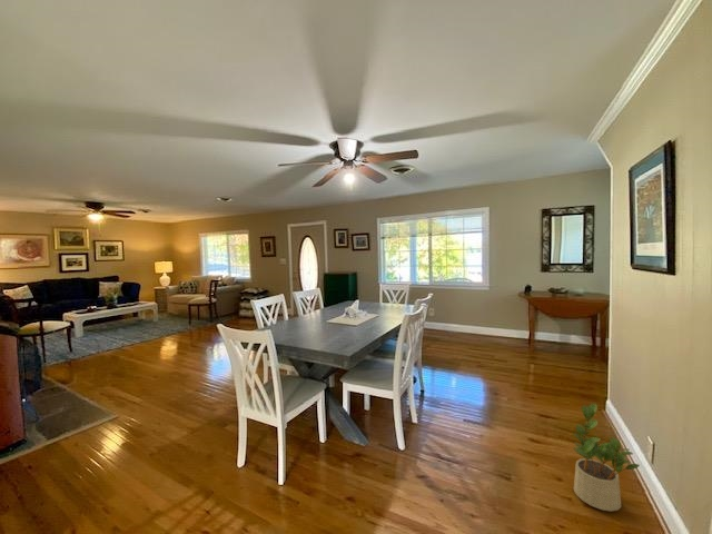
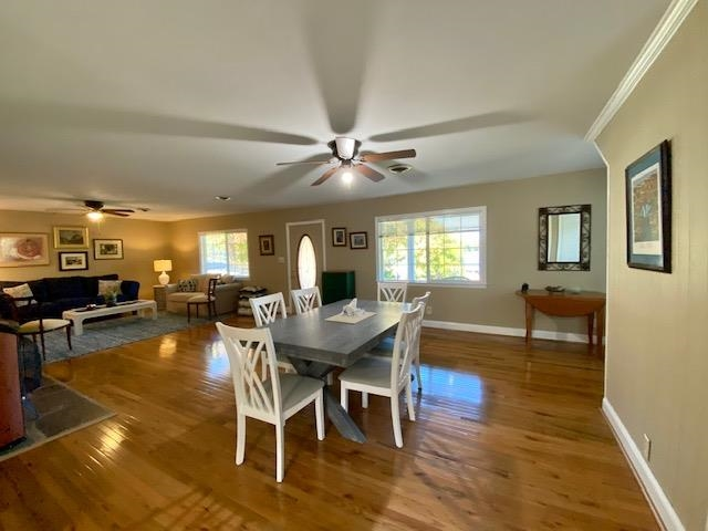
- potted plant (603, 454)
